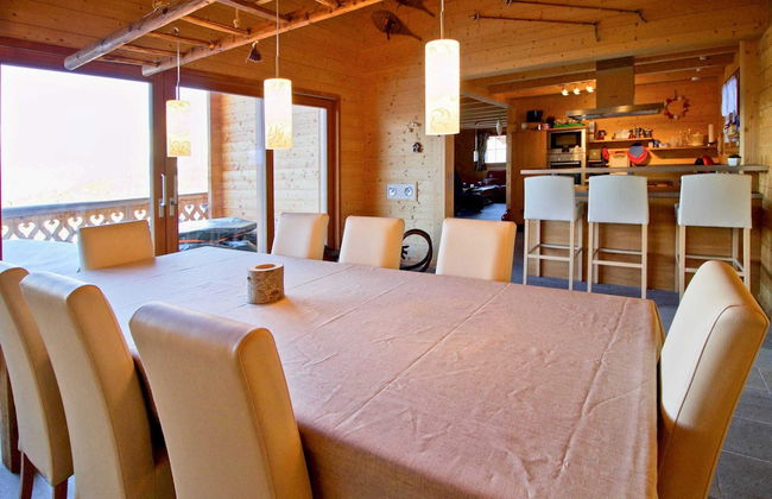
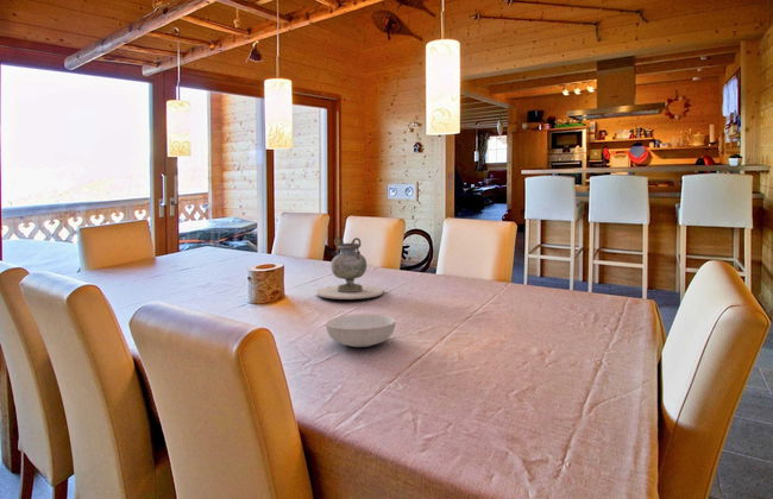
+ decorative vase (350, 265)
+ serving bowl (360, 331)
